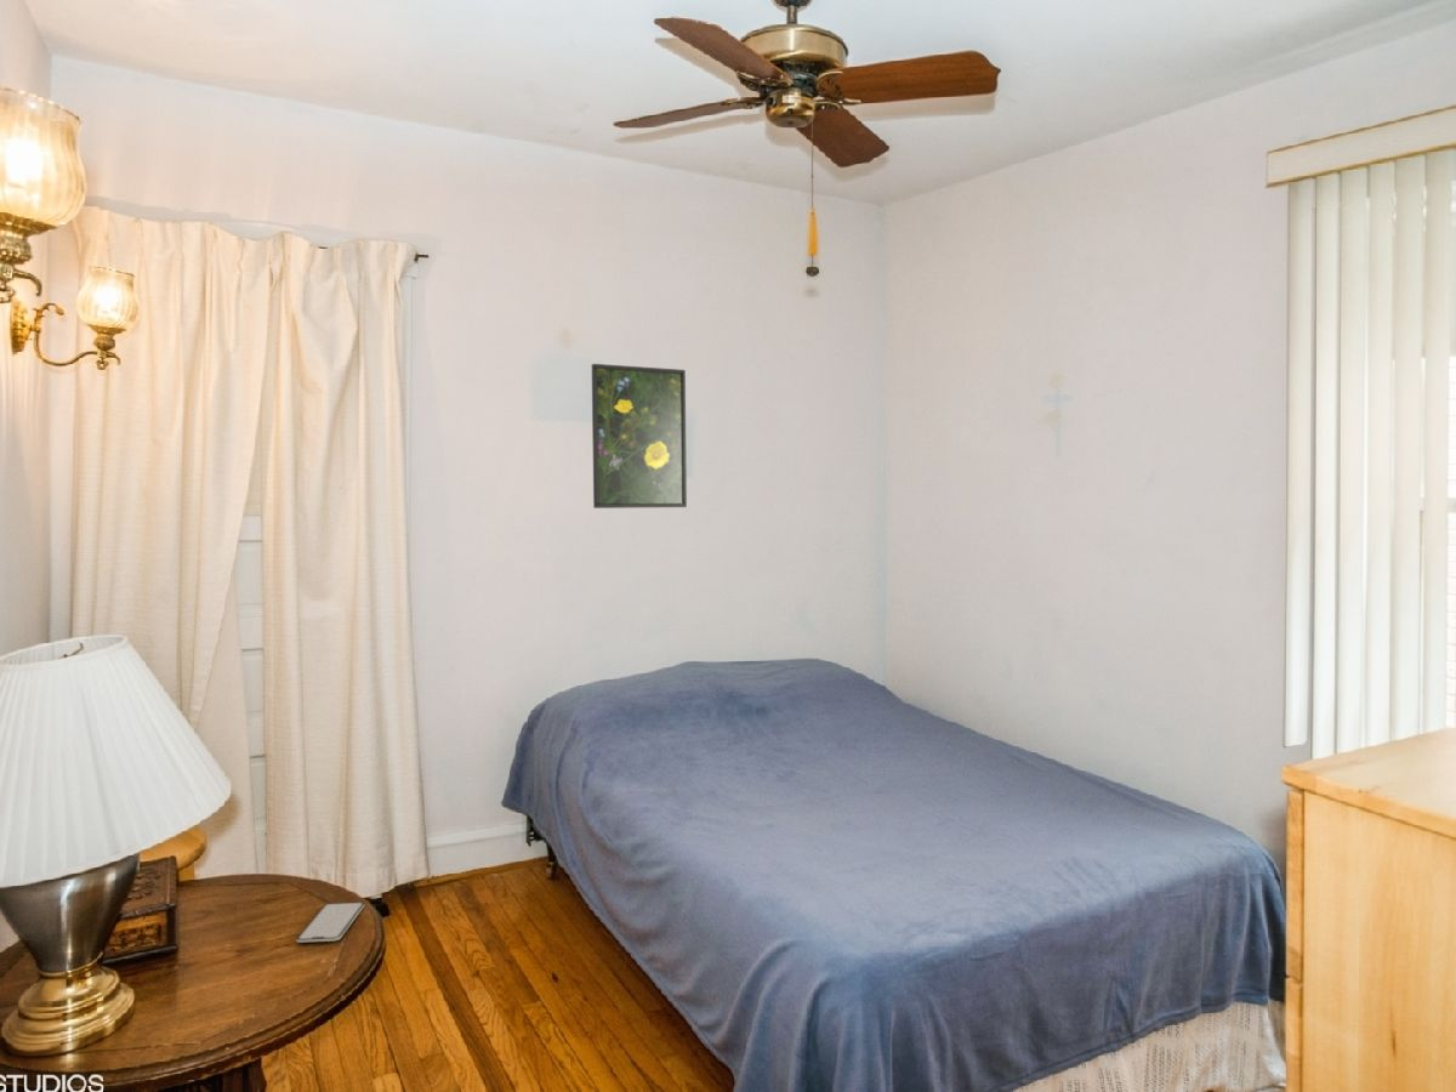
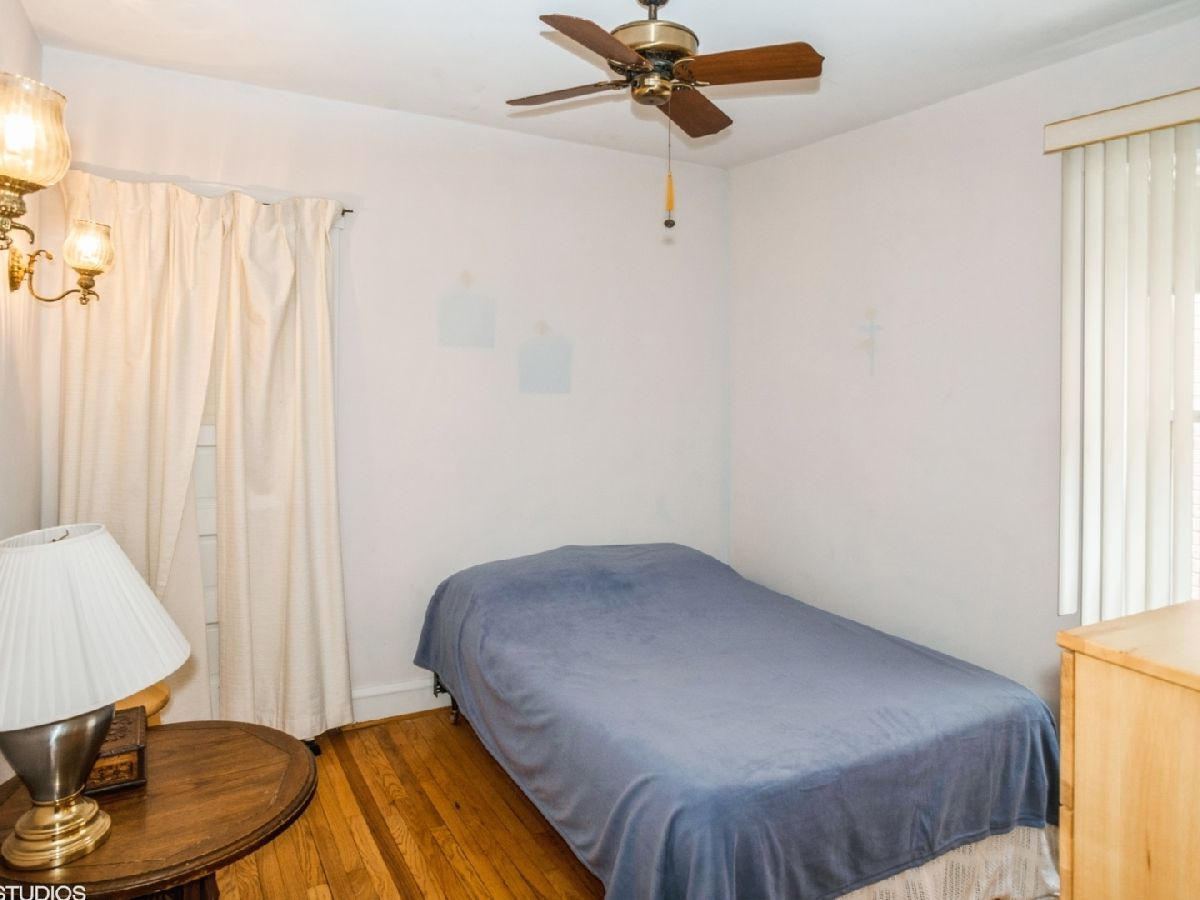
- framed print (639, 437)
- smartphone (331, 921)
